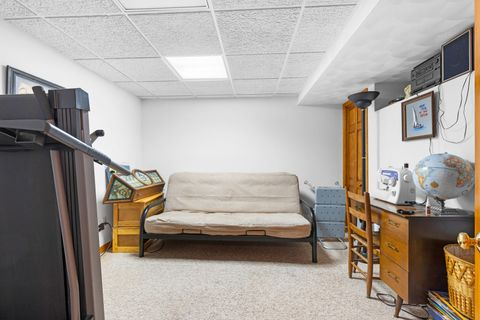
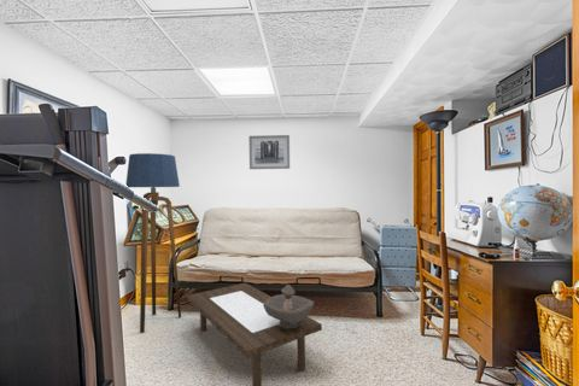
+ floor lamp (154, 239)
+ wall art (269, 152)
+ decorative bowl (288, 304)
+ coffee table (246, 327)
